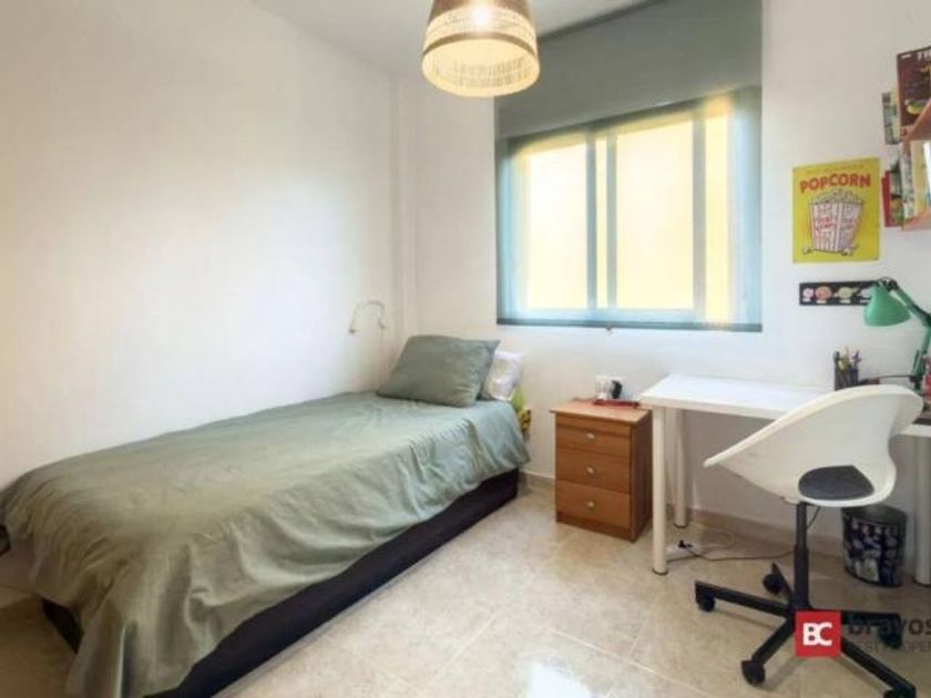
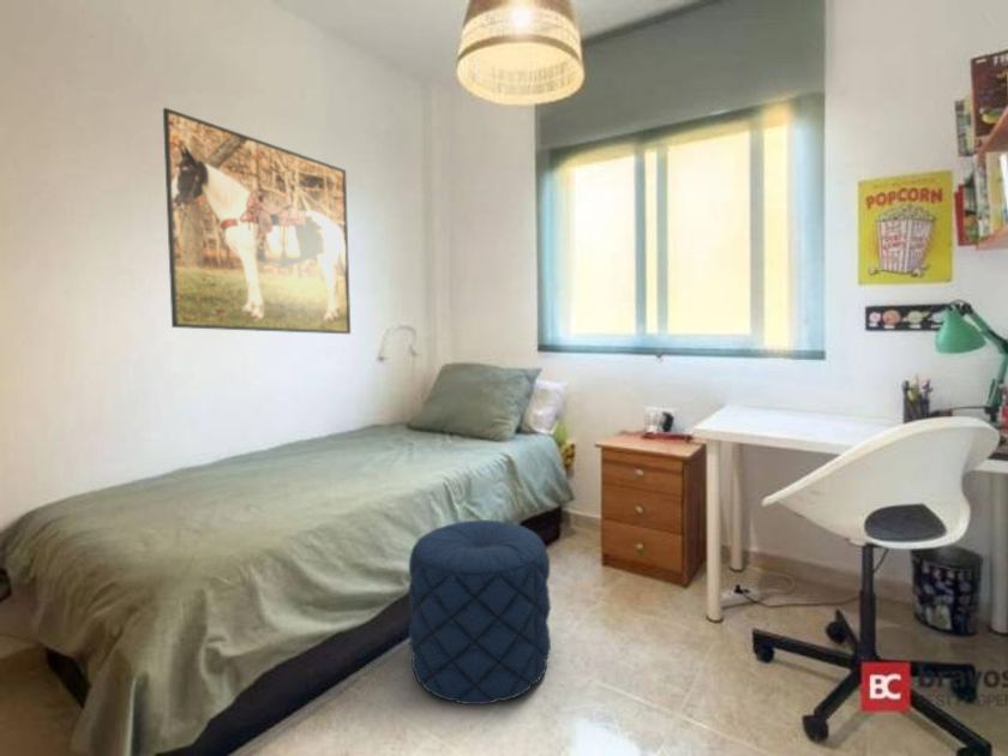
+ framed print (270, 238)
+ pouf (479, 598)
